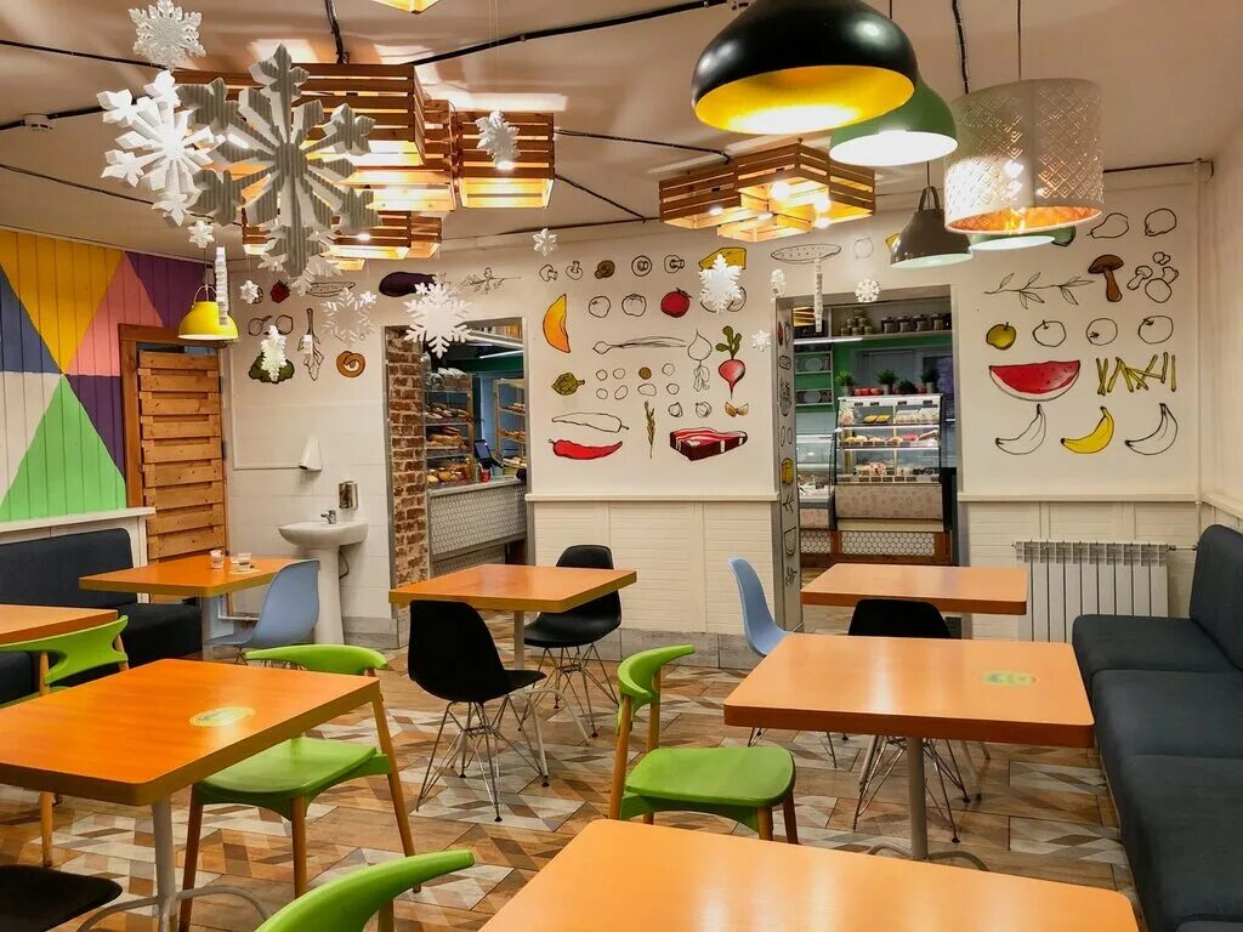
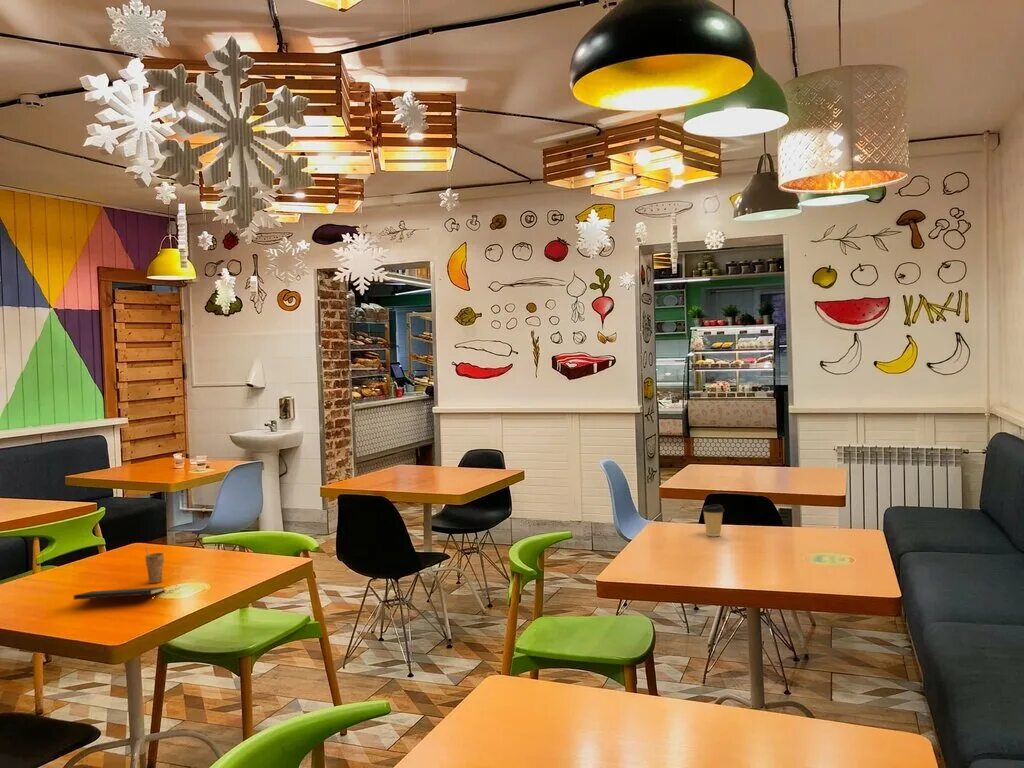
+ cup (154, 564)
+ coffee cup (713, 520)
+ notepad (121, 592)
